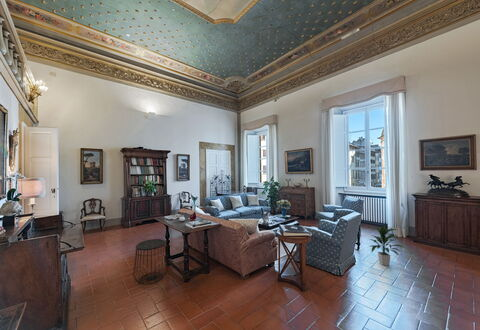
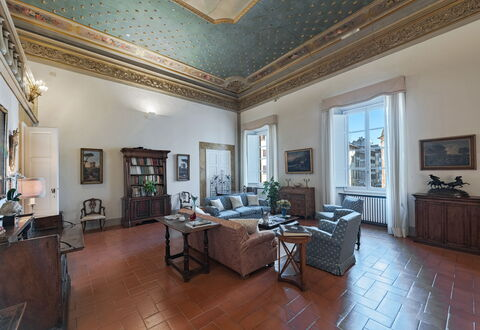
- side table (151, 260)
- indoor plant (383, 244)
